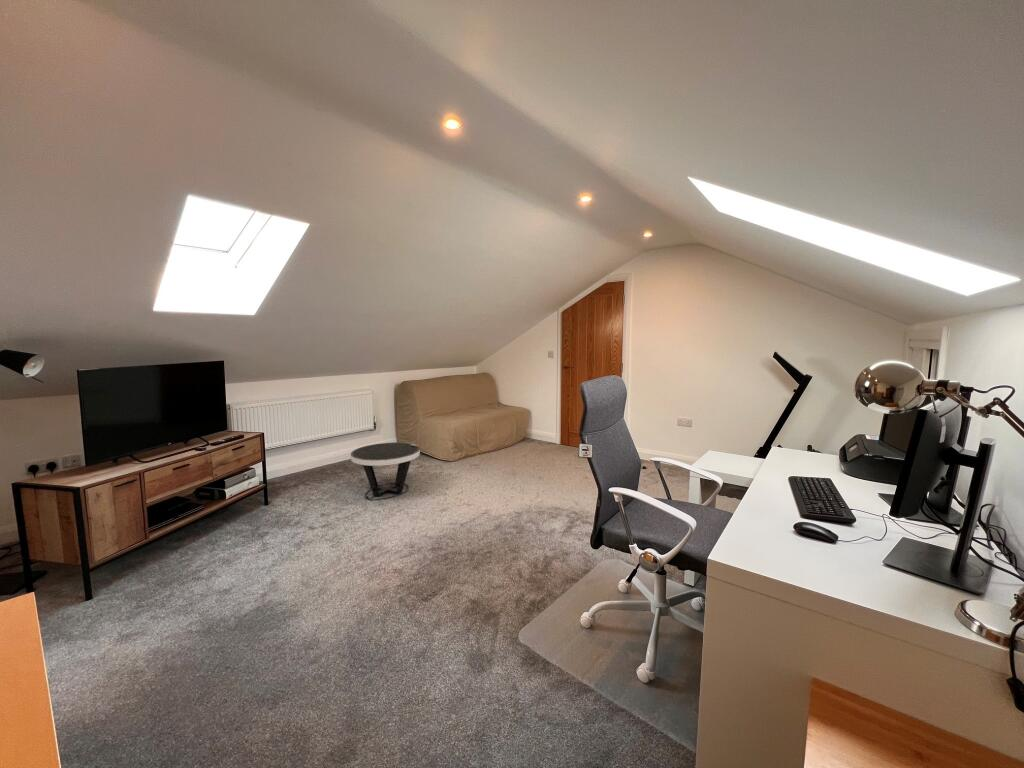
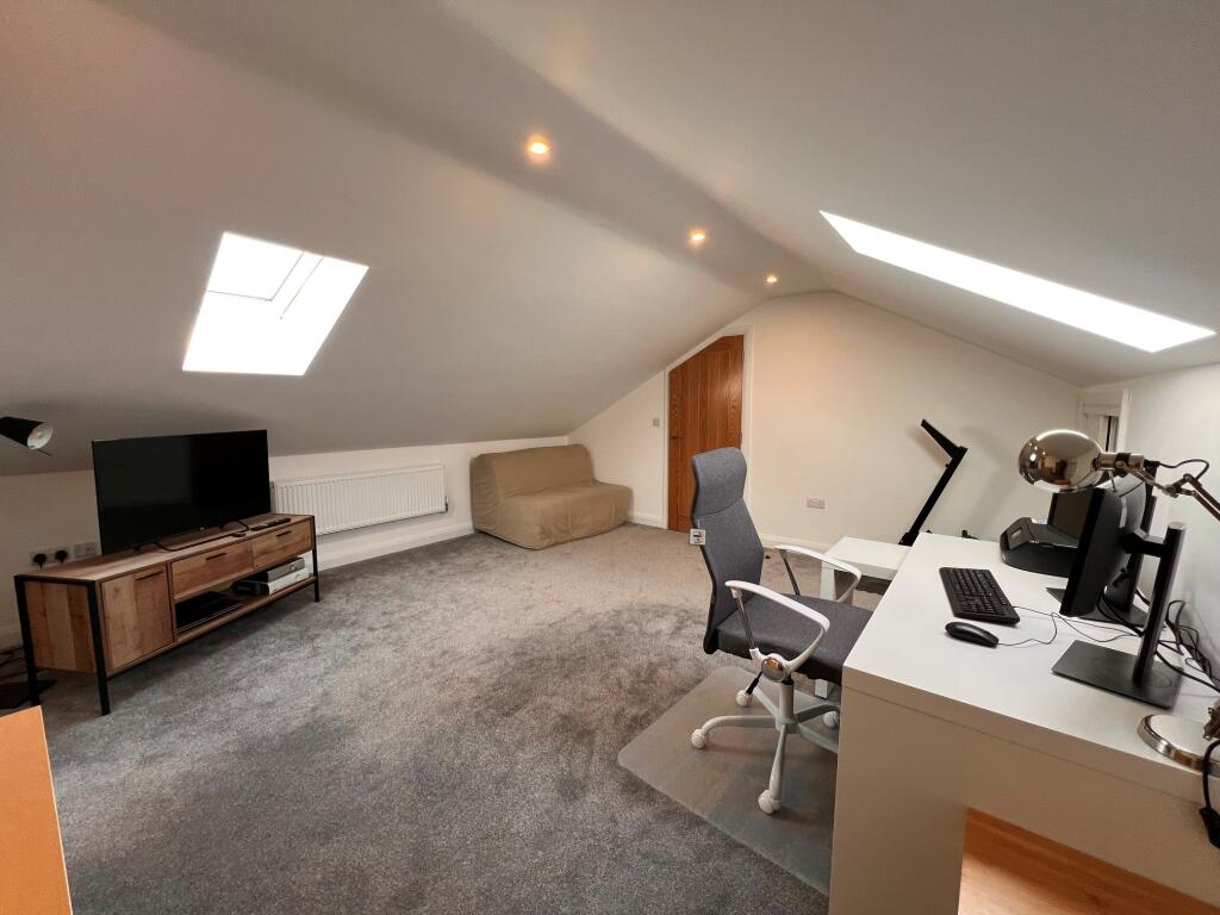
- side table (386, 464)
